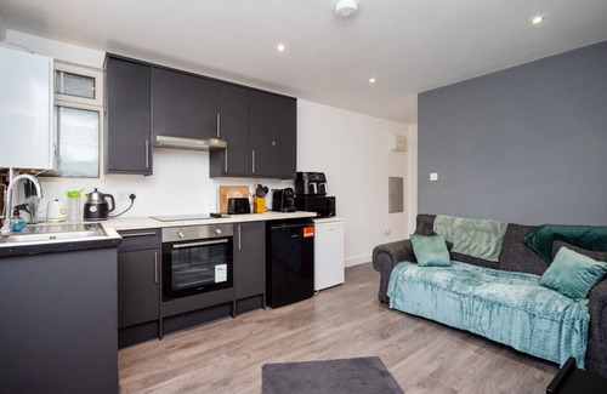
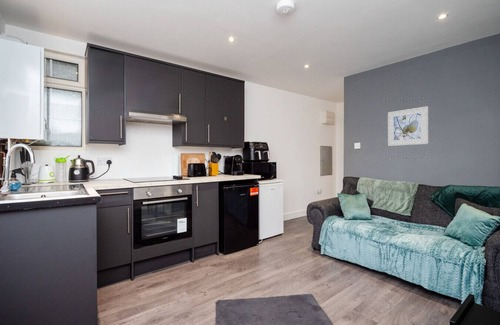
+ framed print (407, 127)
